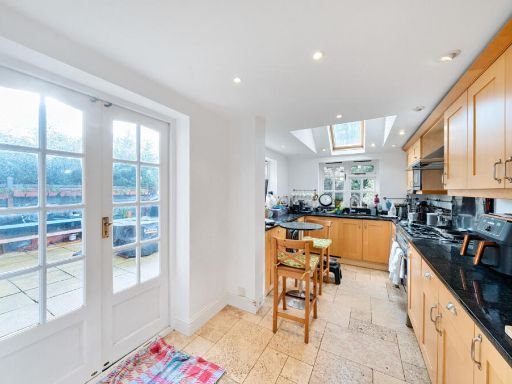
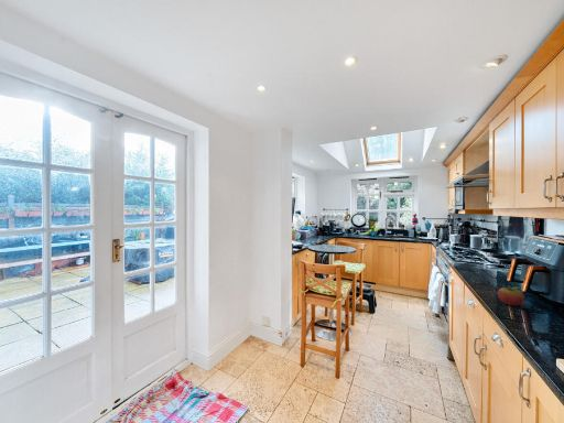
+ fruit (510, 294)
